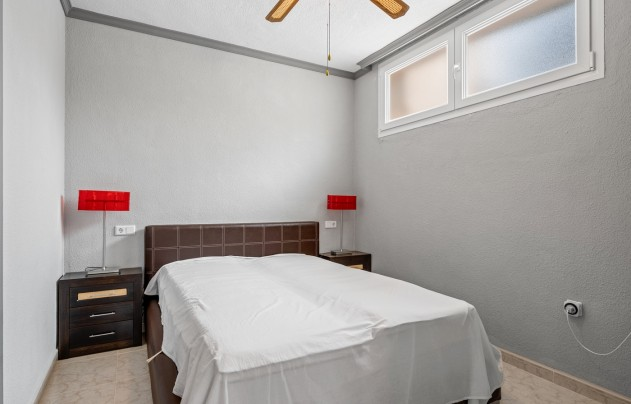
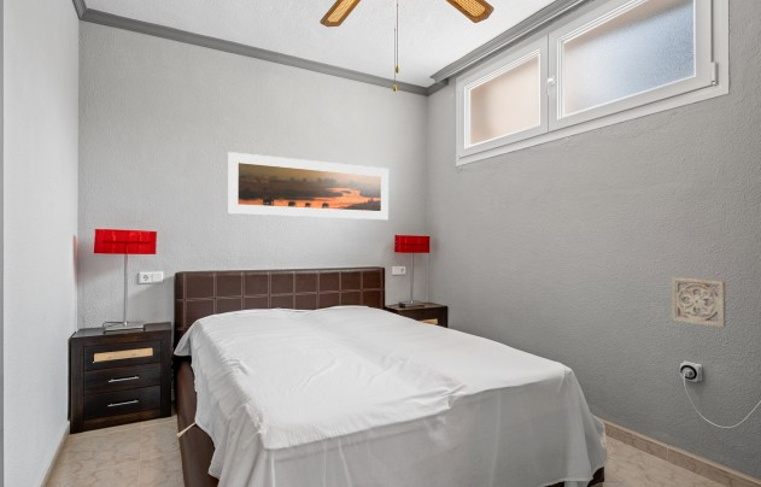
+ wall ornament (697, 300)
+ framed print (315, 188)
